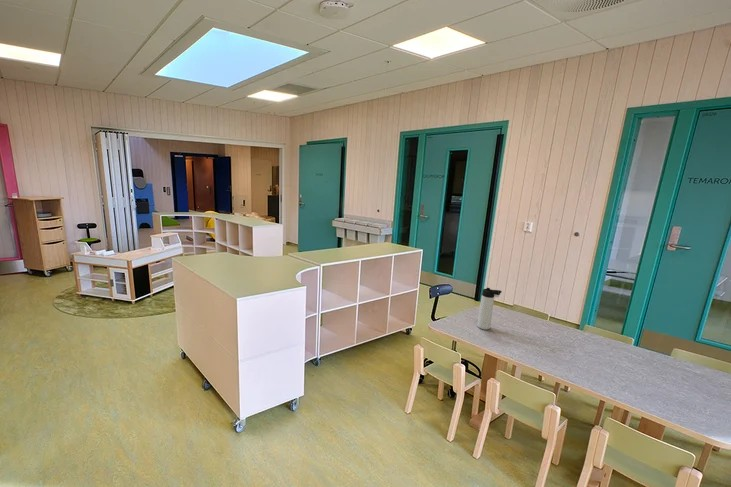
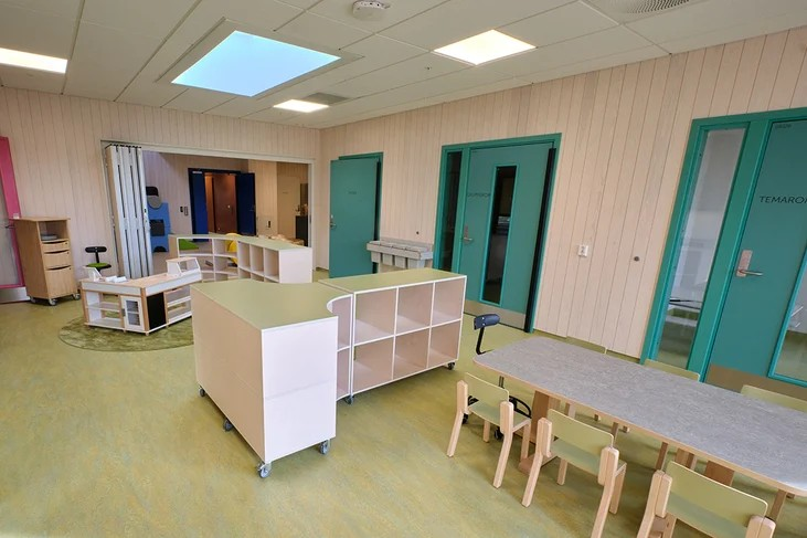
- thermos bottle (489, 308)
